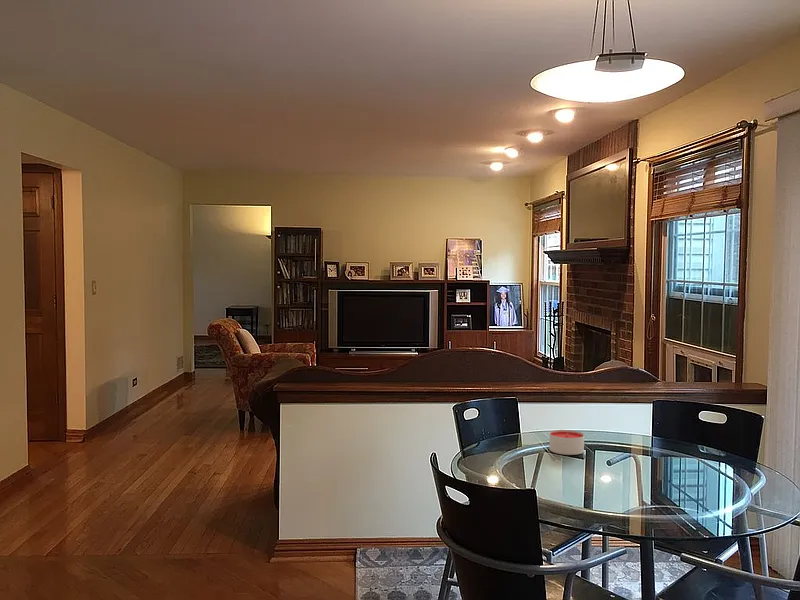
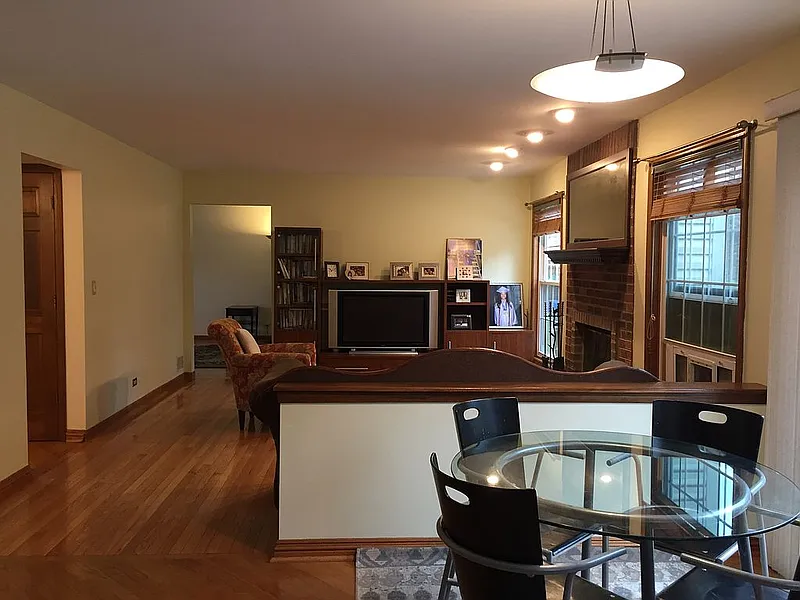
- candle (566, 441)
